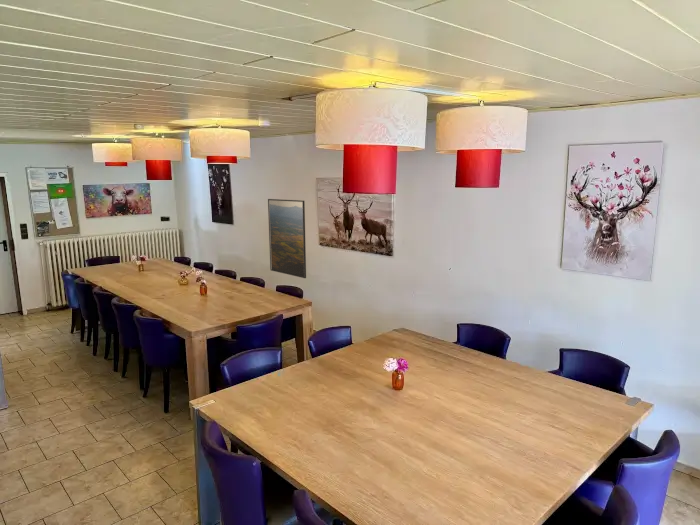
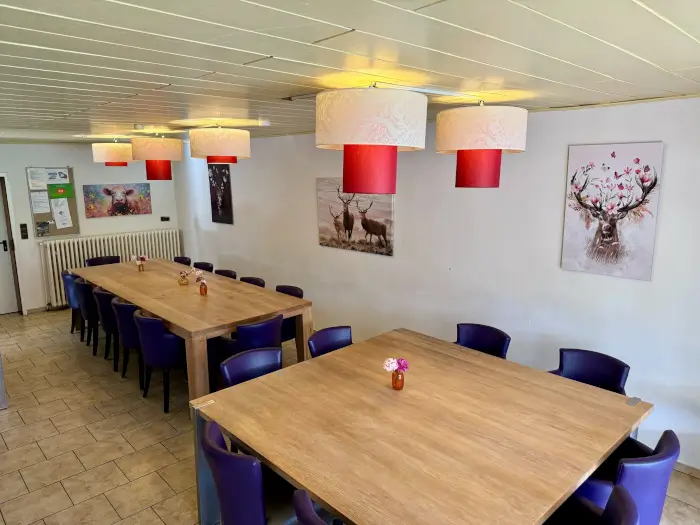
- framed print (286, 237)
